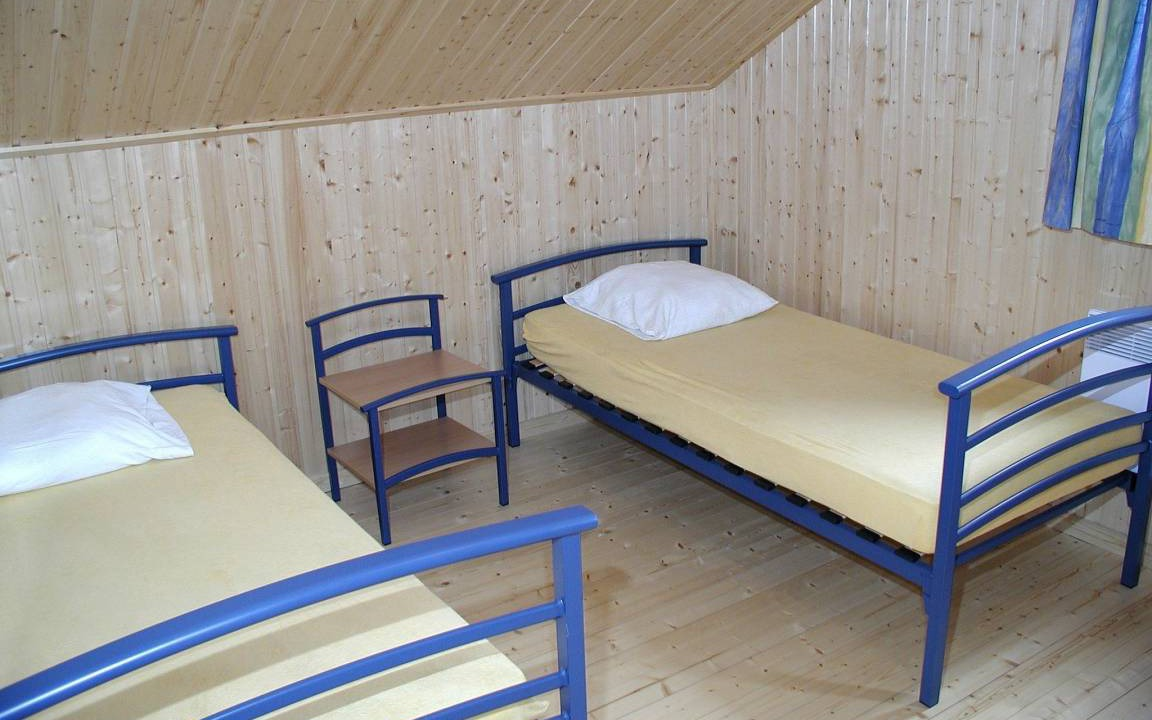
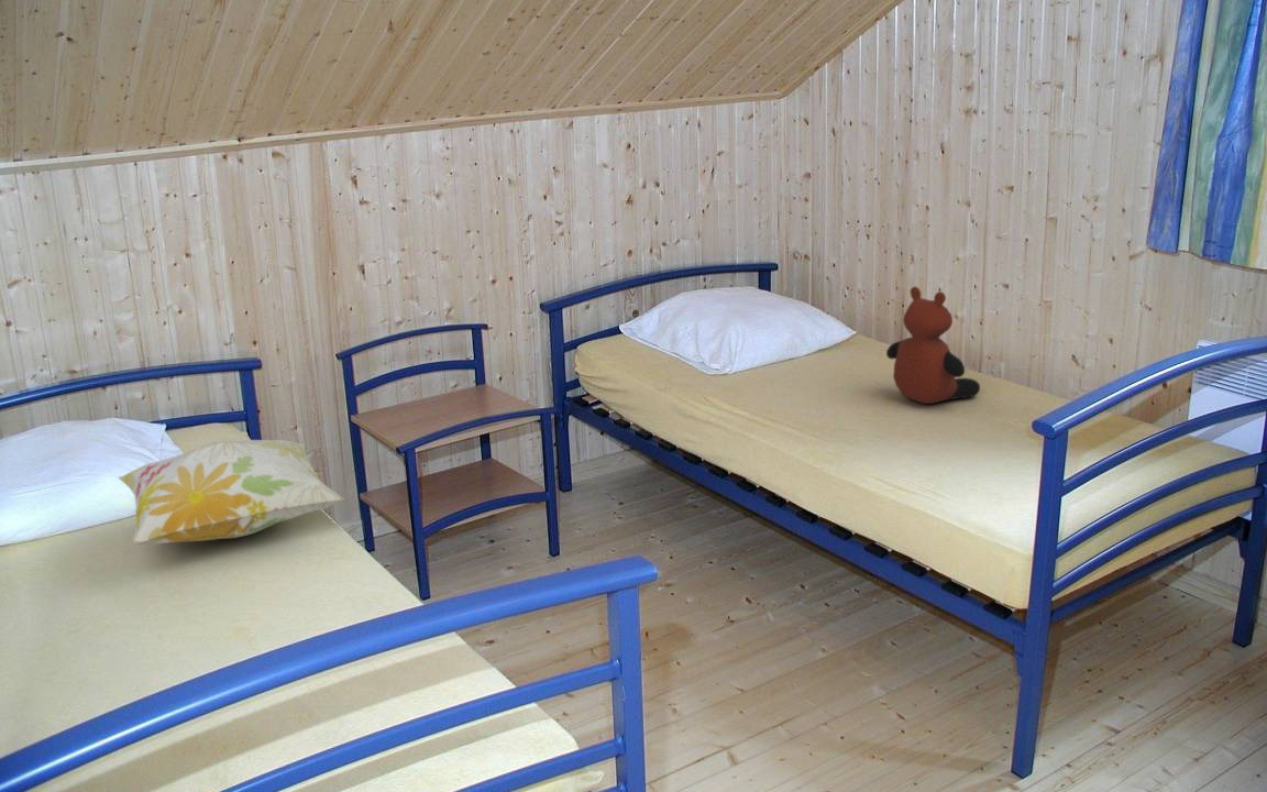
+ teddy bear (937, 342)
+ decorative pillow (227, 487)
